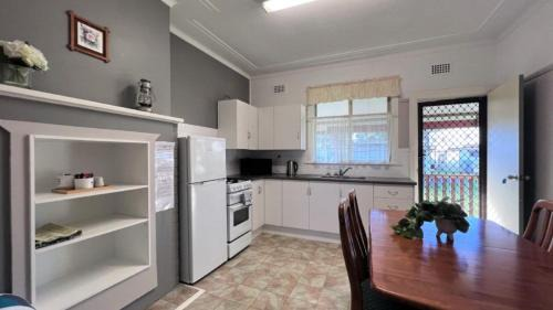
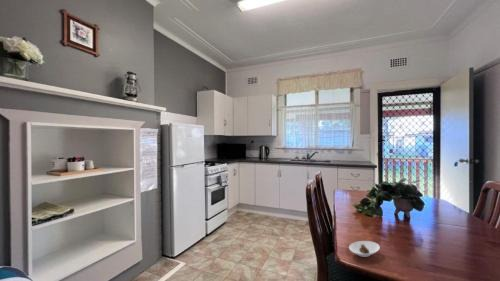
+ saucer (364, 249)
